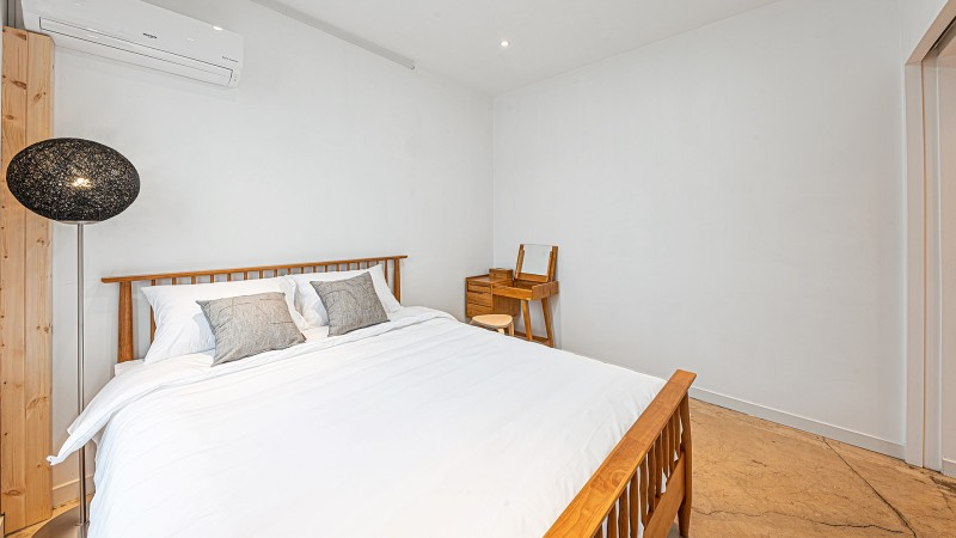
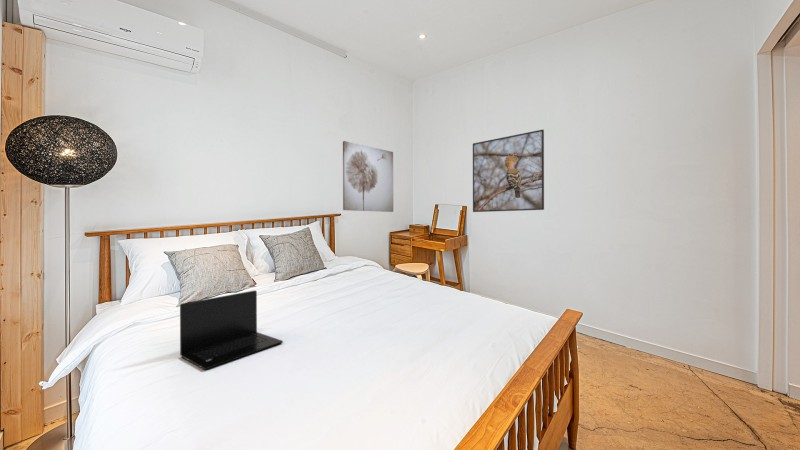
+ wall art (369, 179)
+ laptop (234, 324)
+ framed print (505, 174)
